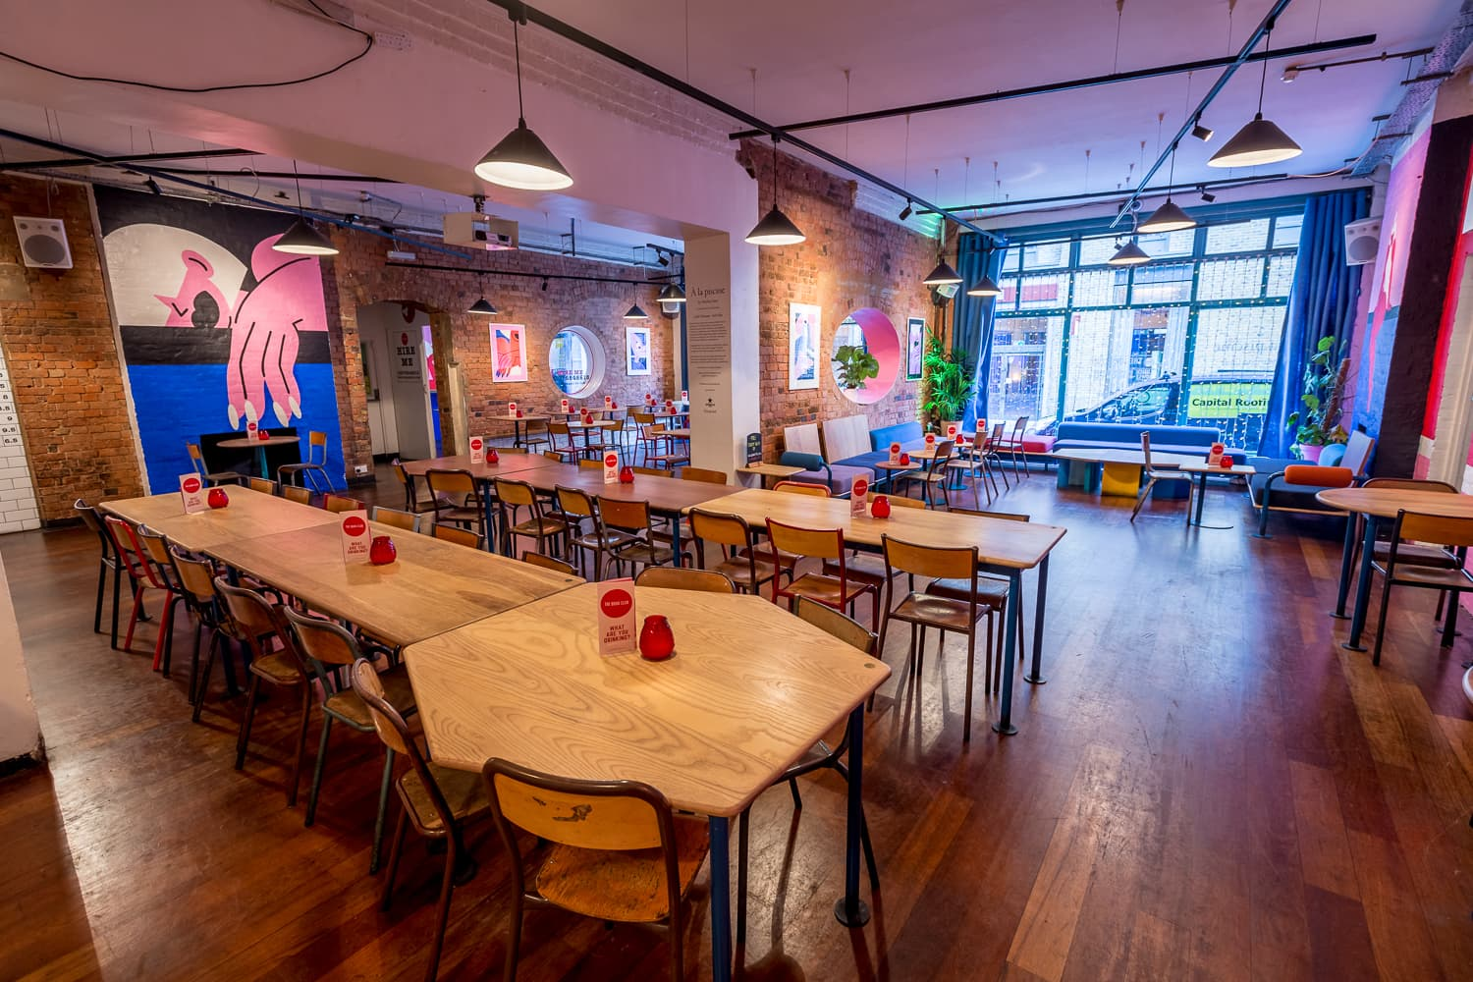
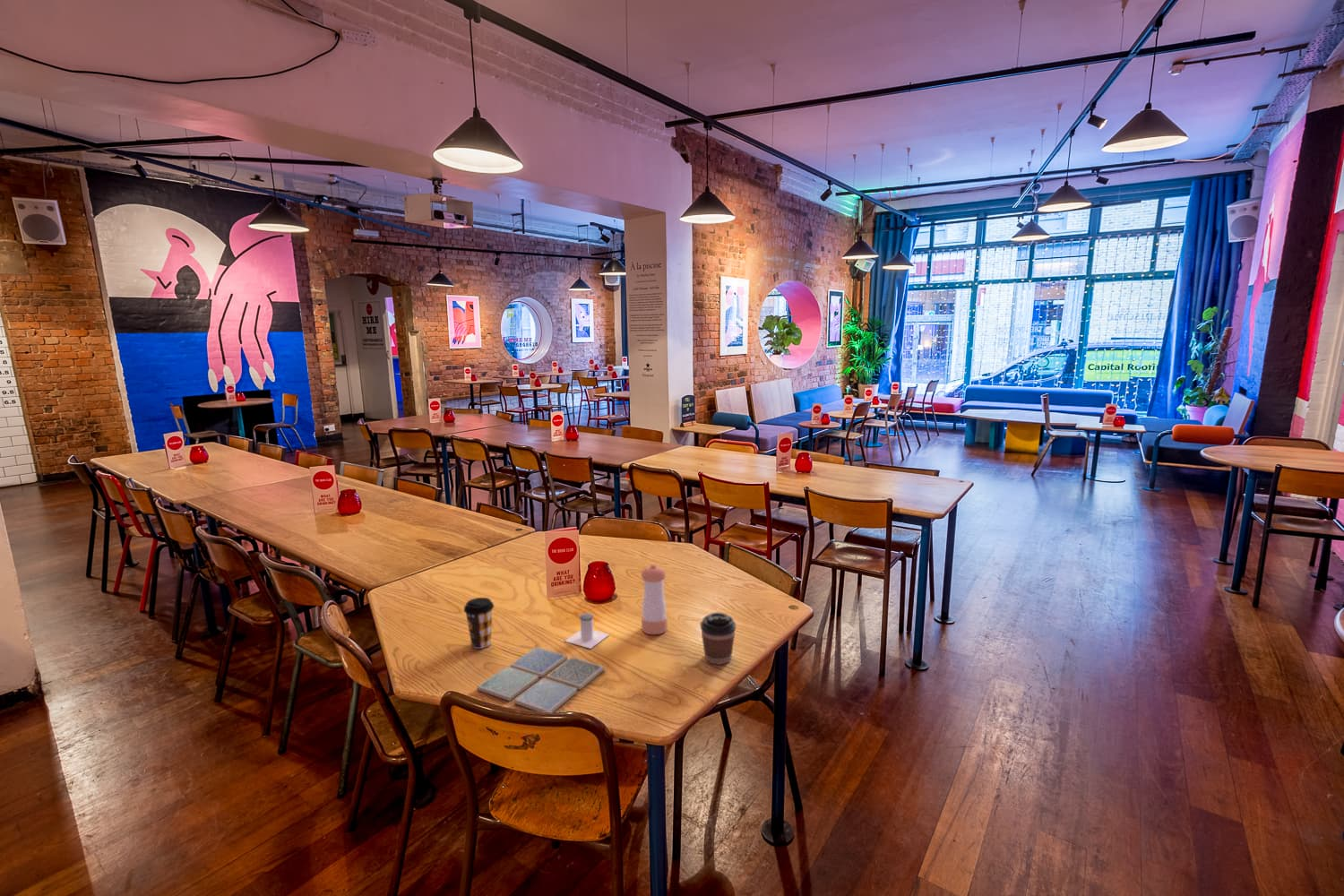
+ drink coaster (542, 678)
+ coffee cup (479, 623)
+ coffee cup (718, 635)
+ salt shaker (586, 626)
+ pepper shaker (653, 597)
